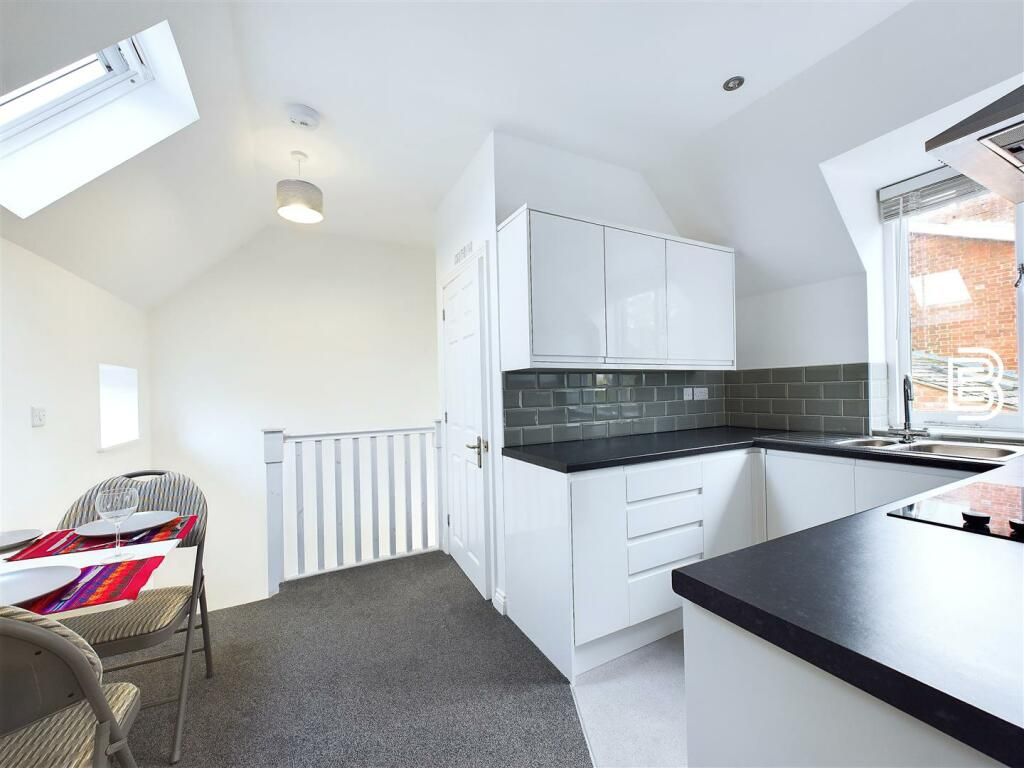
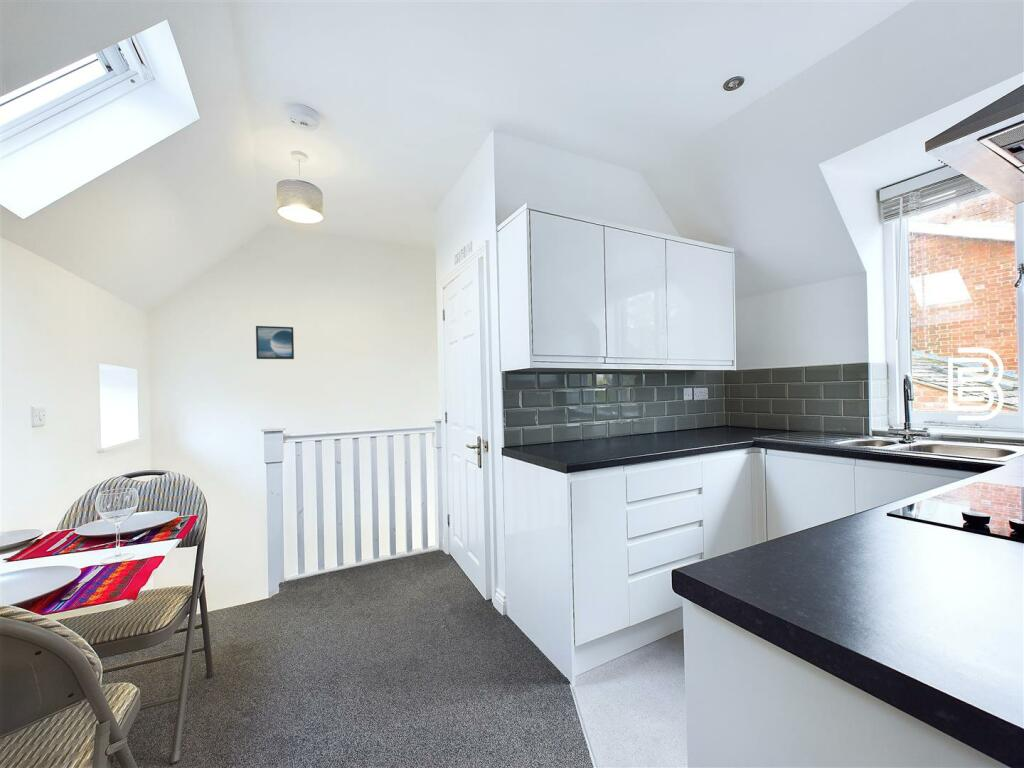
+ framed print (275, 342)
